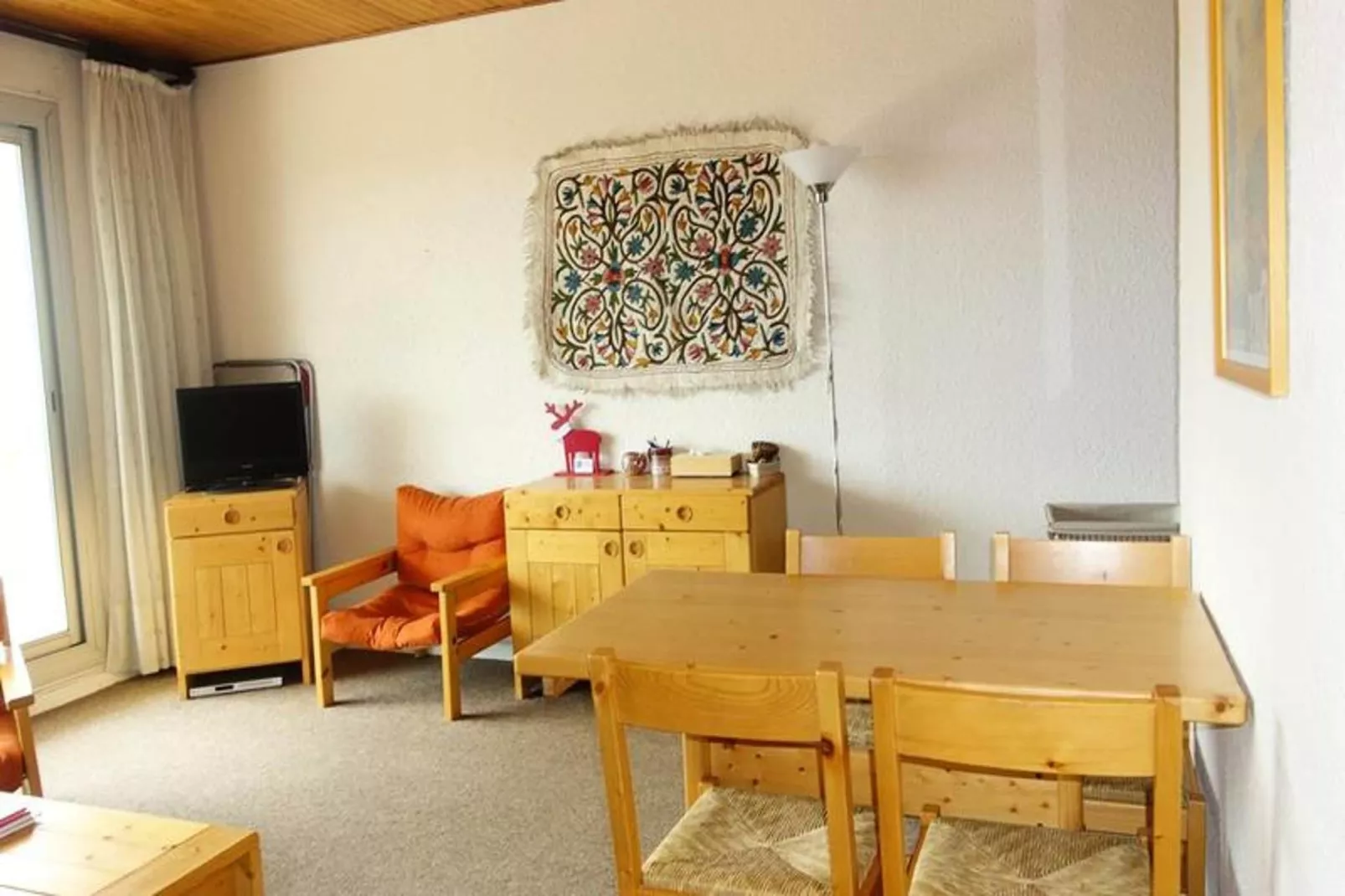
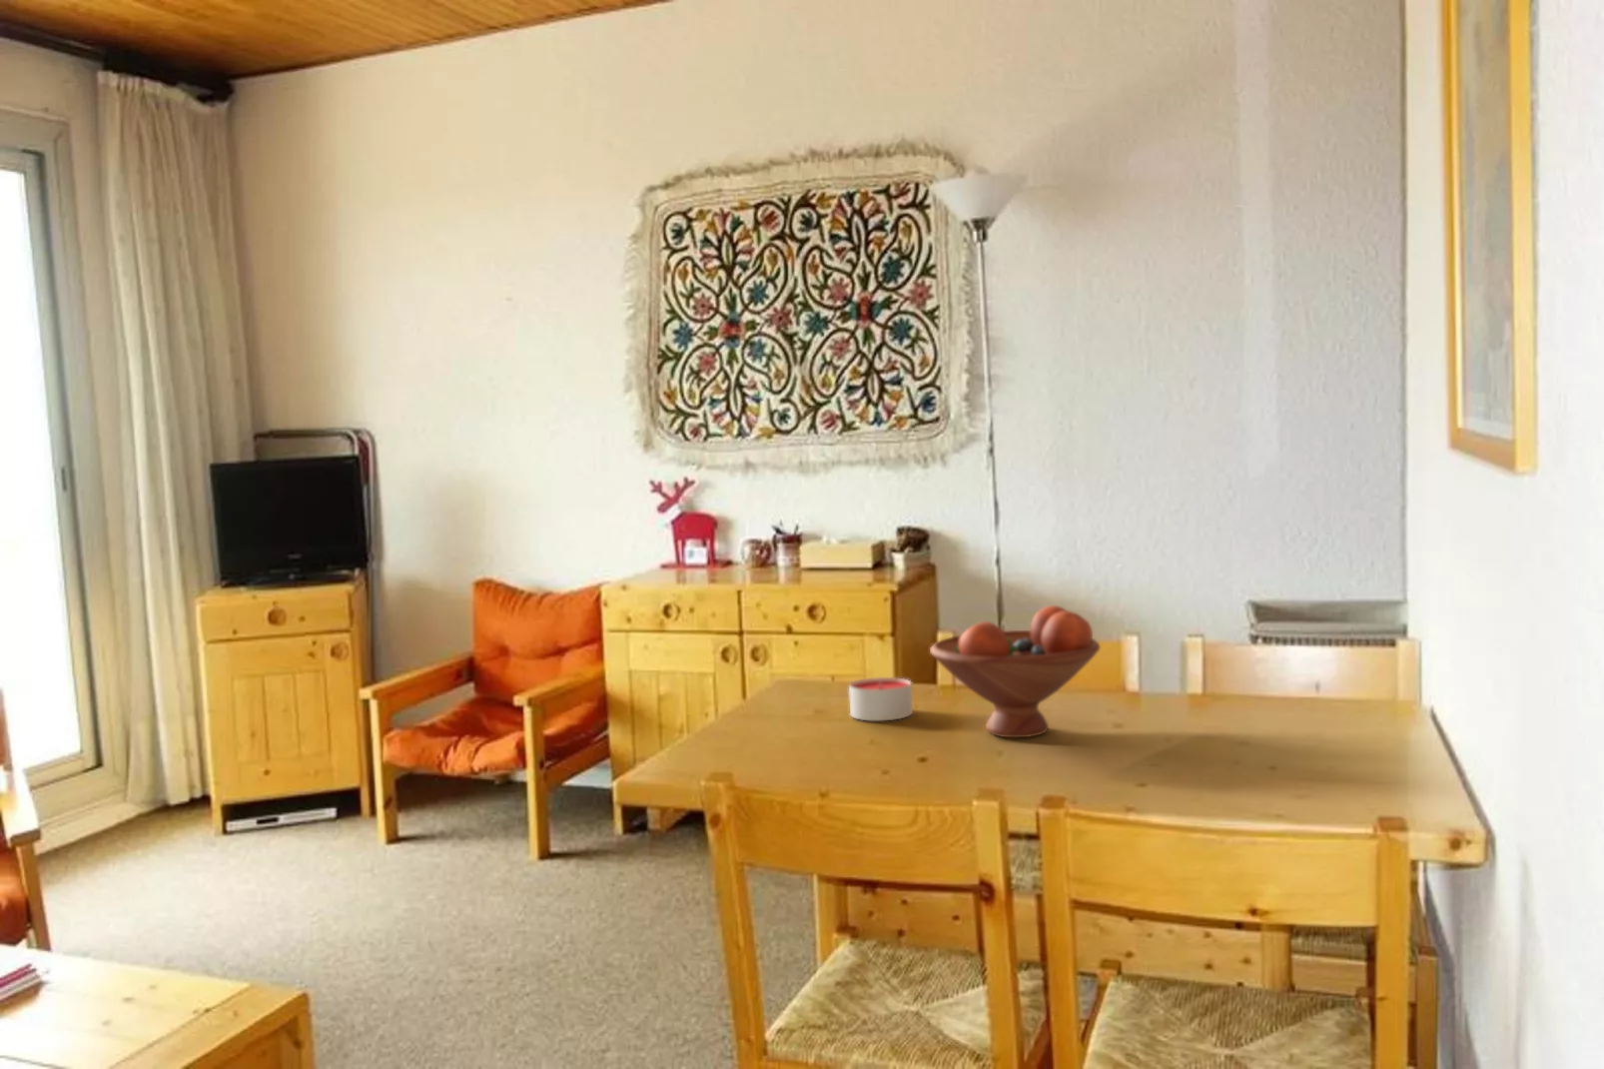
+ fruit bowl (1015, 671)
+ candle (880, 697)
